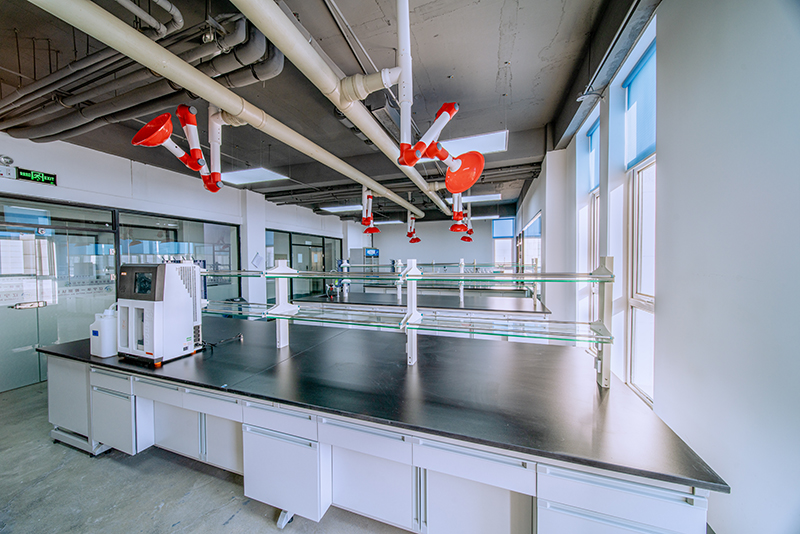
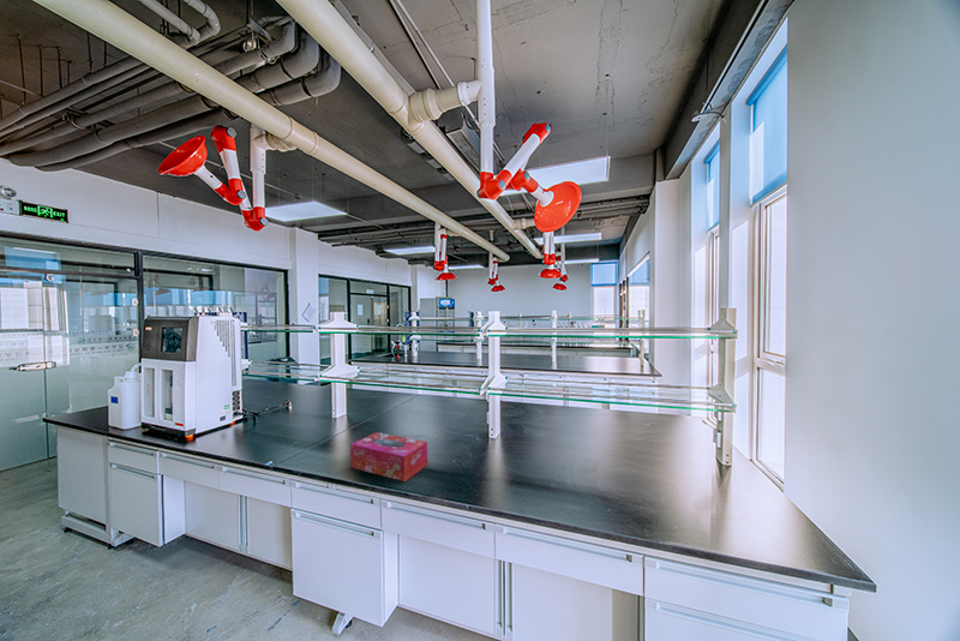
+ tissue box (389, 454)
